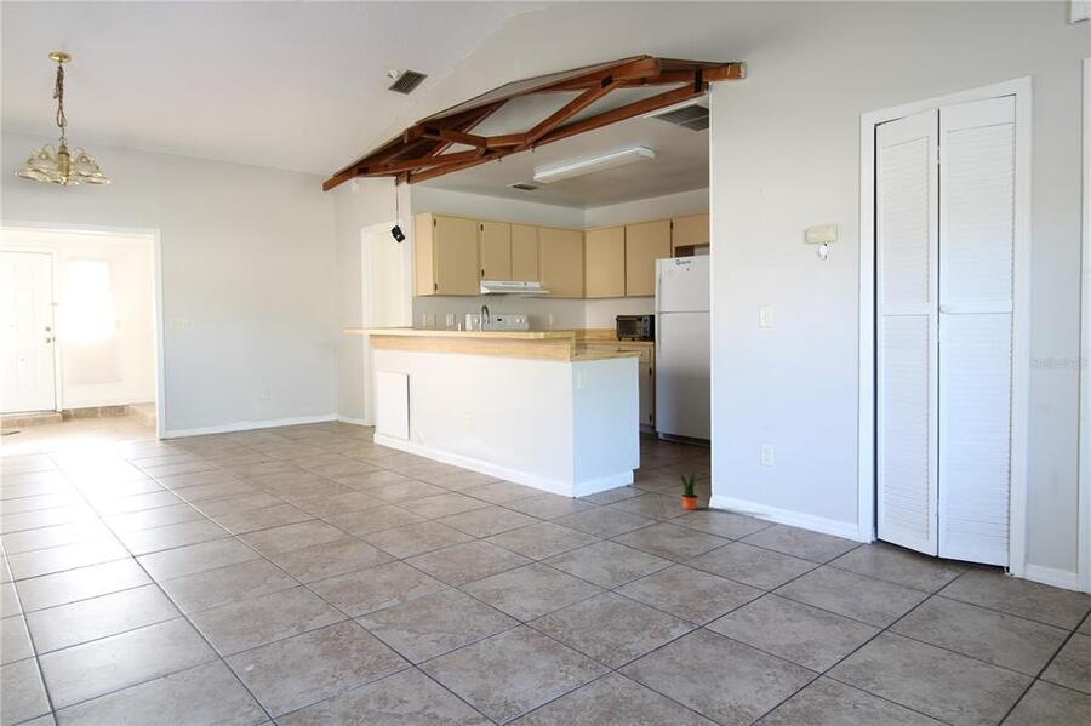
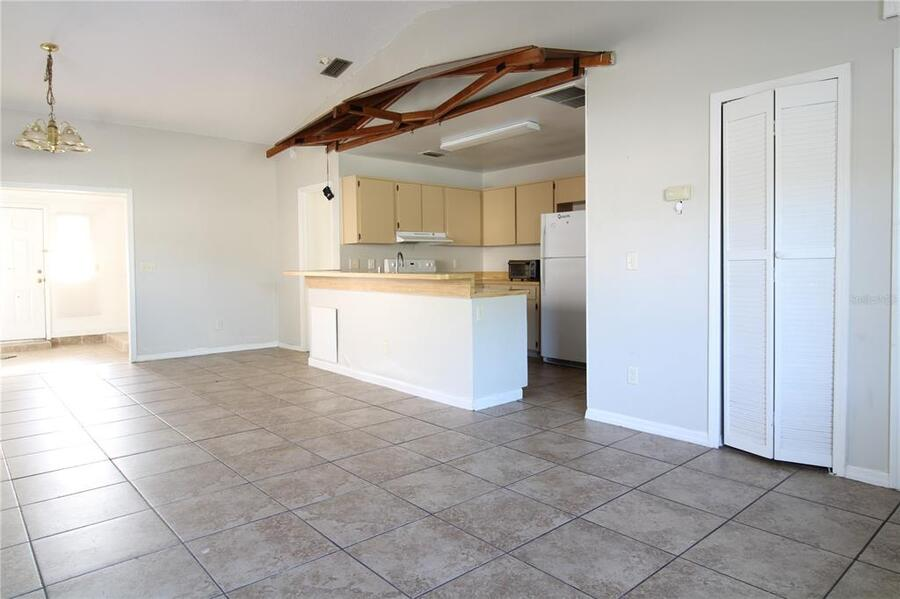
- potted plant (686, 487)
